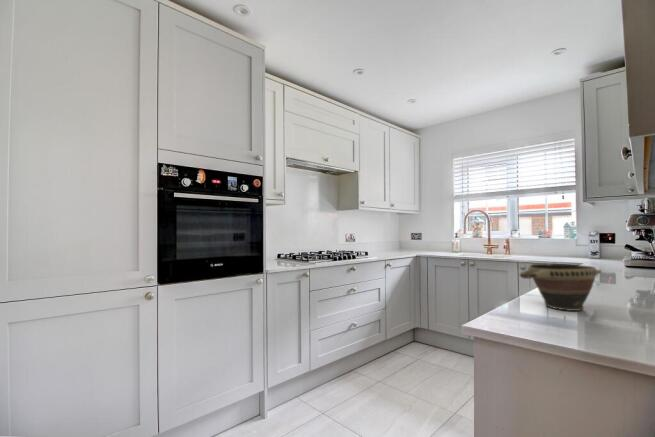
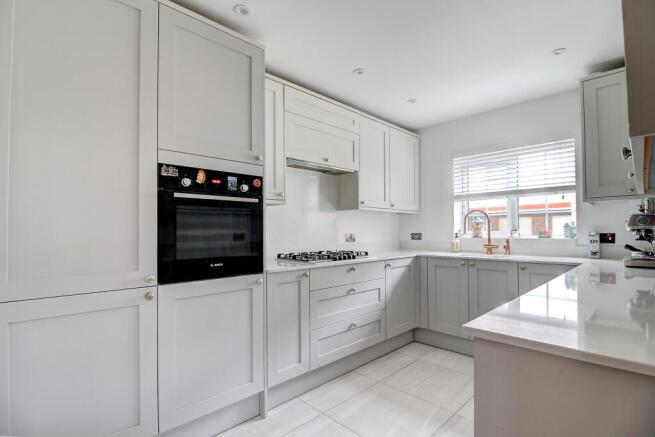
- bowl (560, 285)
